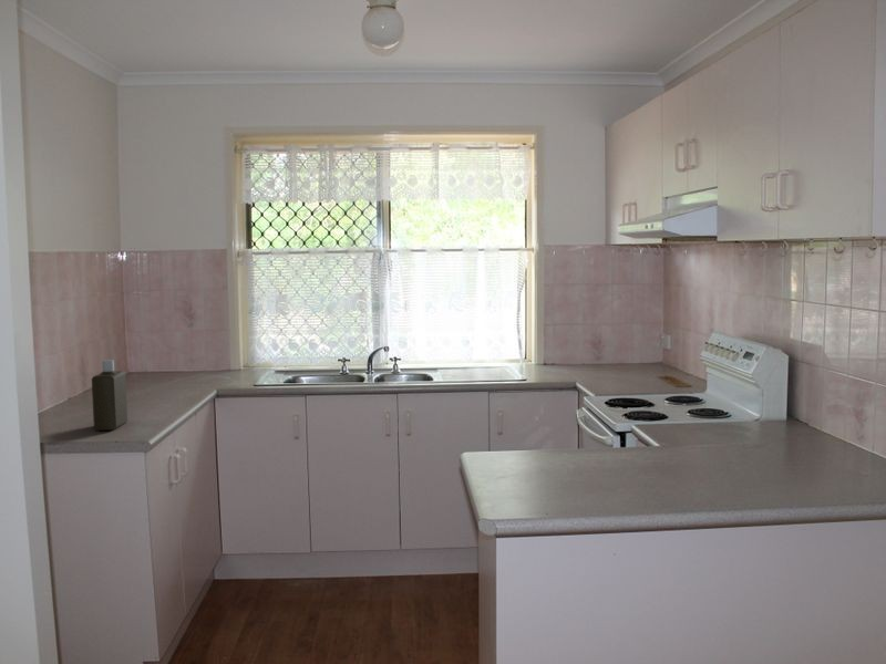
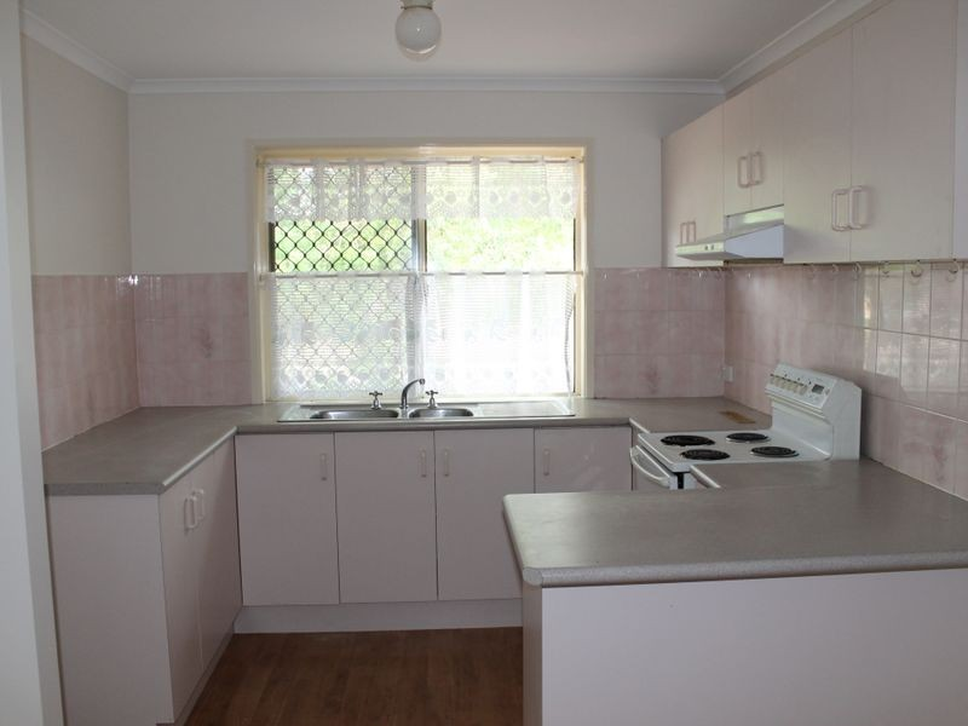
- bottle (110, 393)
